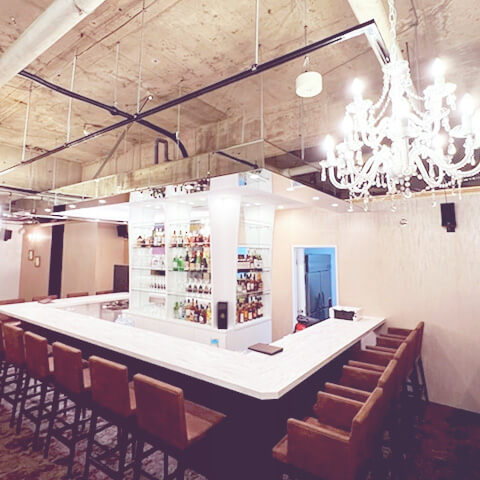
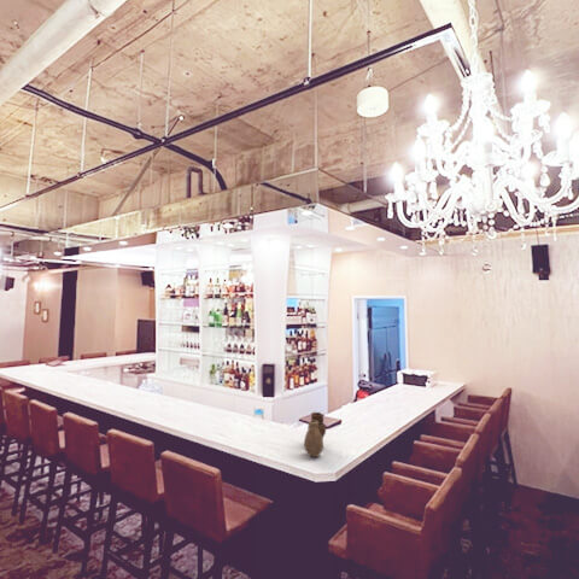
+ vase (315, 433)
